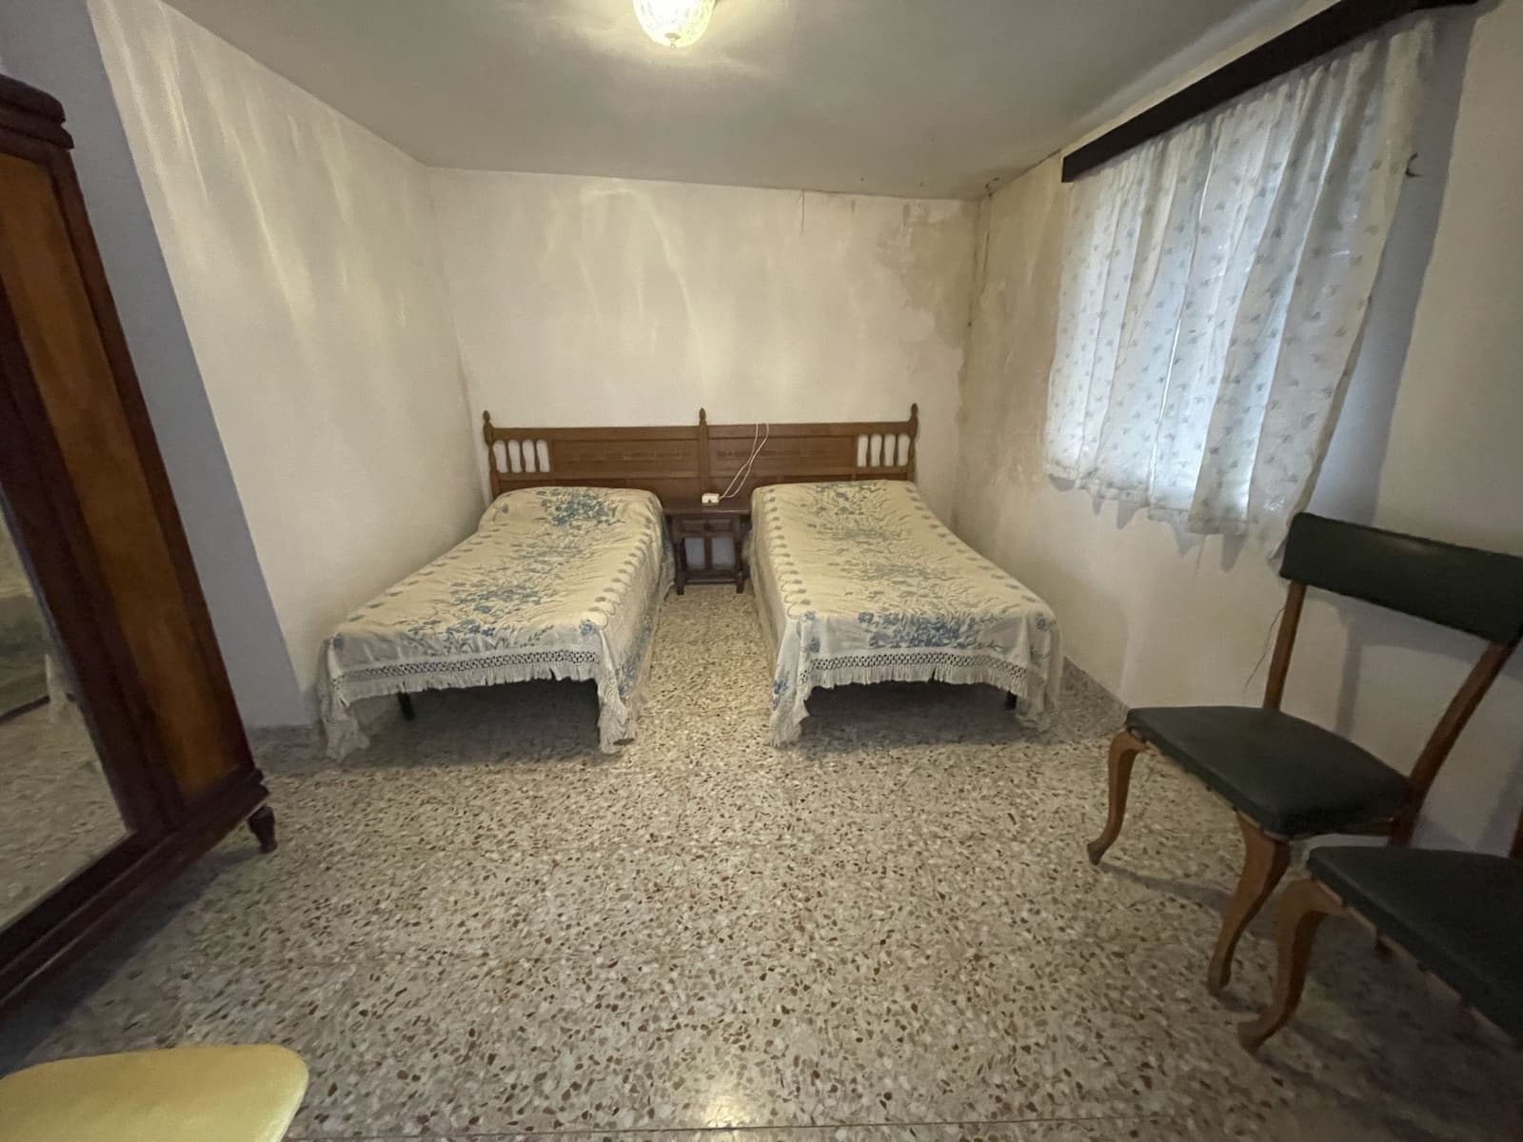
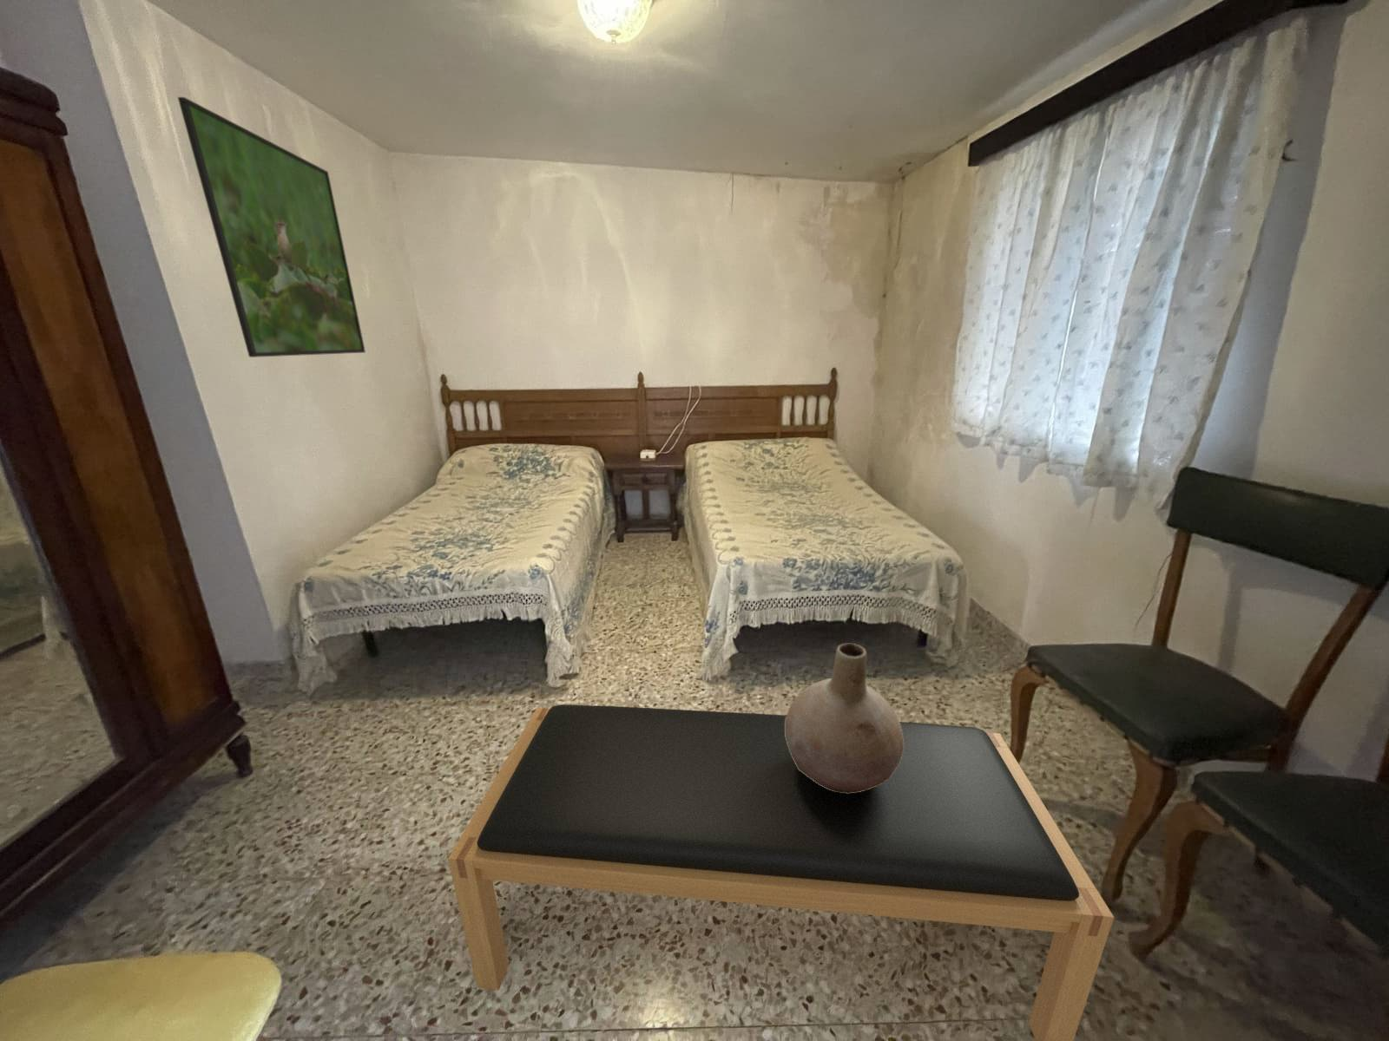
+ bench (757, 844)
+ vase (844, 712)
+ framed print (292, 254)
